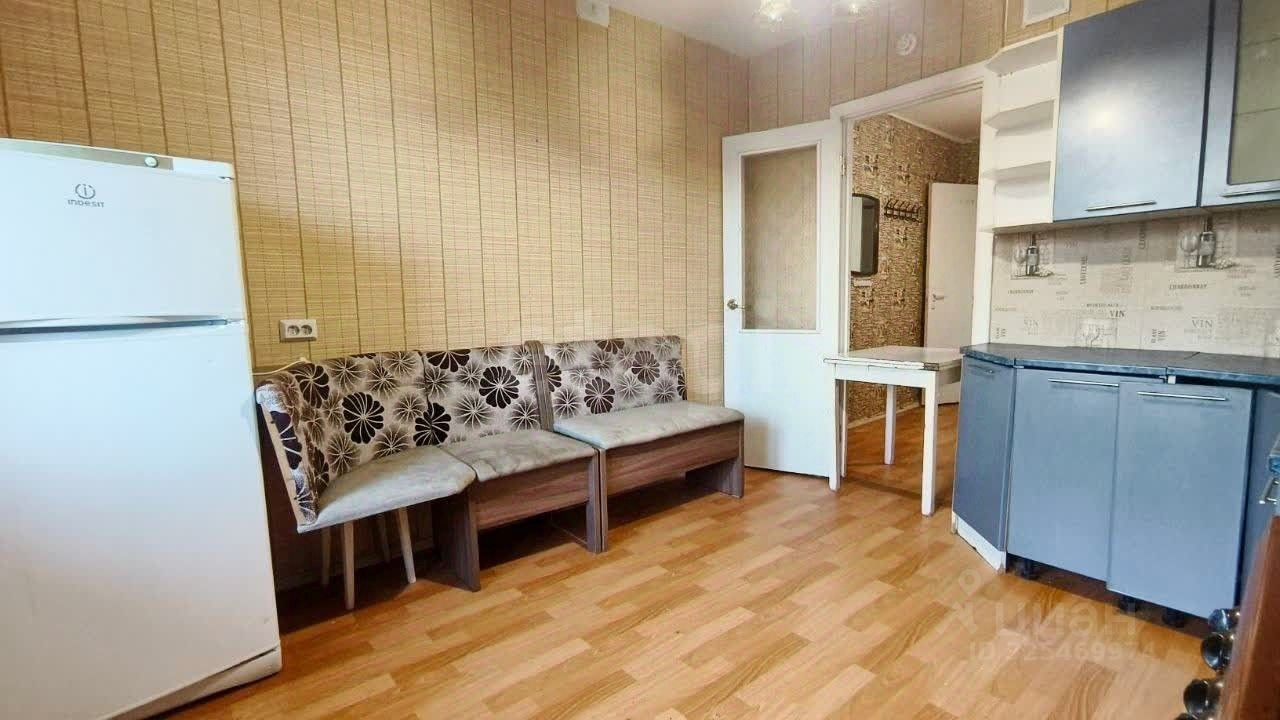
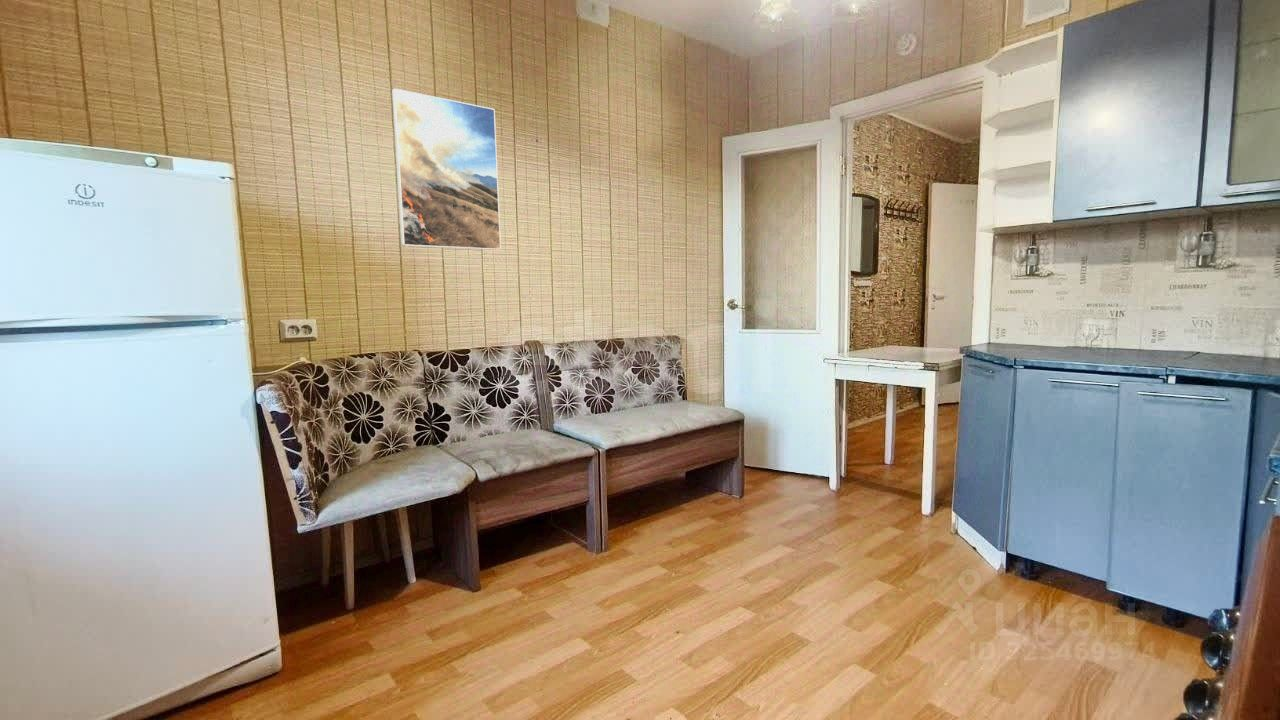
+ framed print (449, 174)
